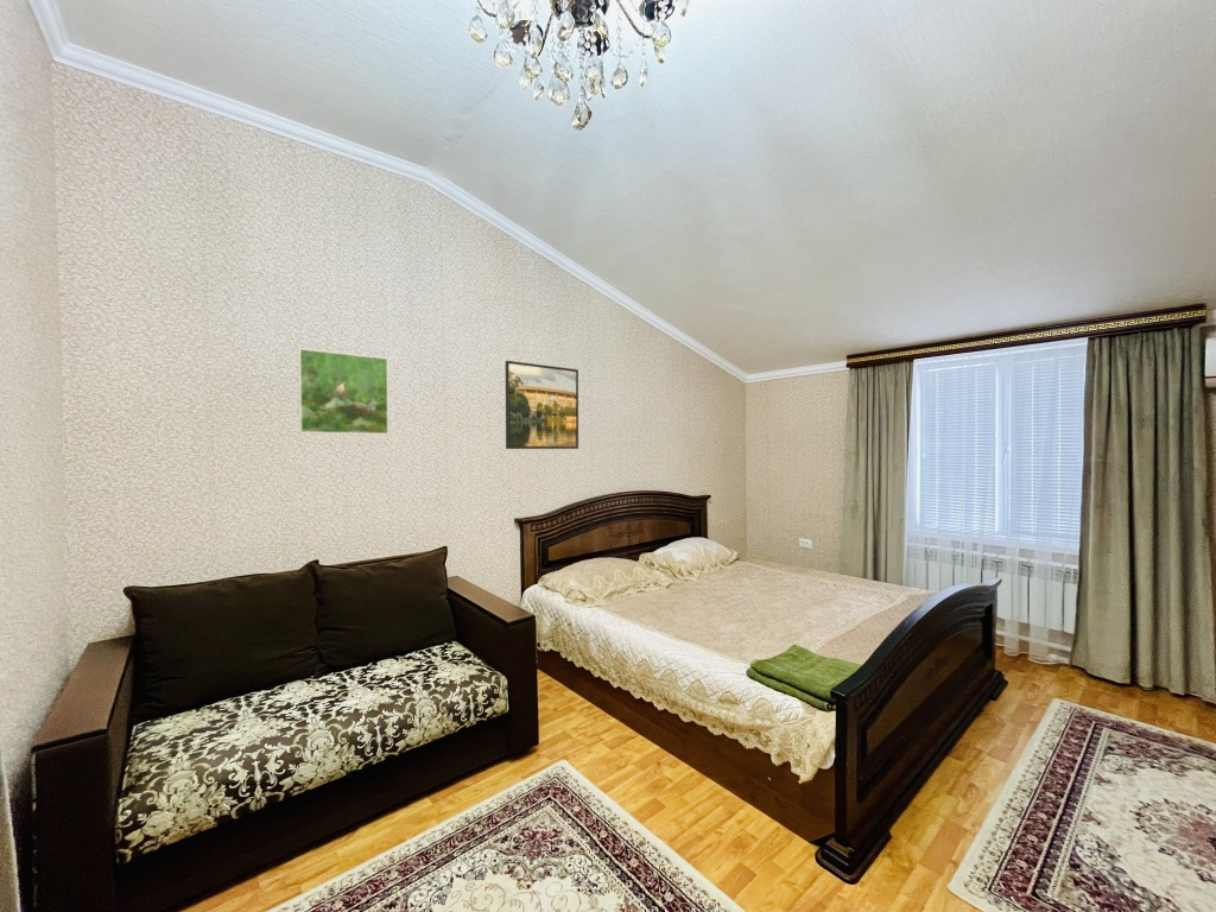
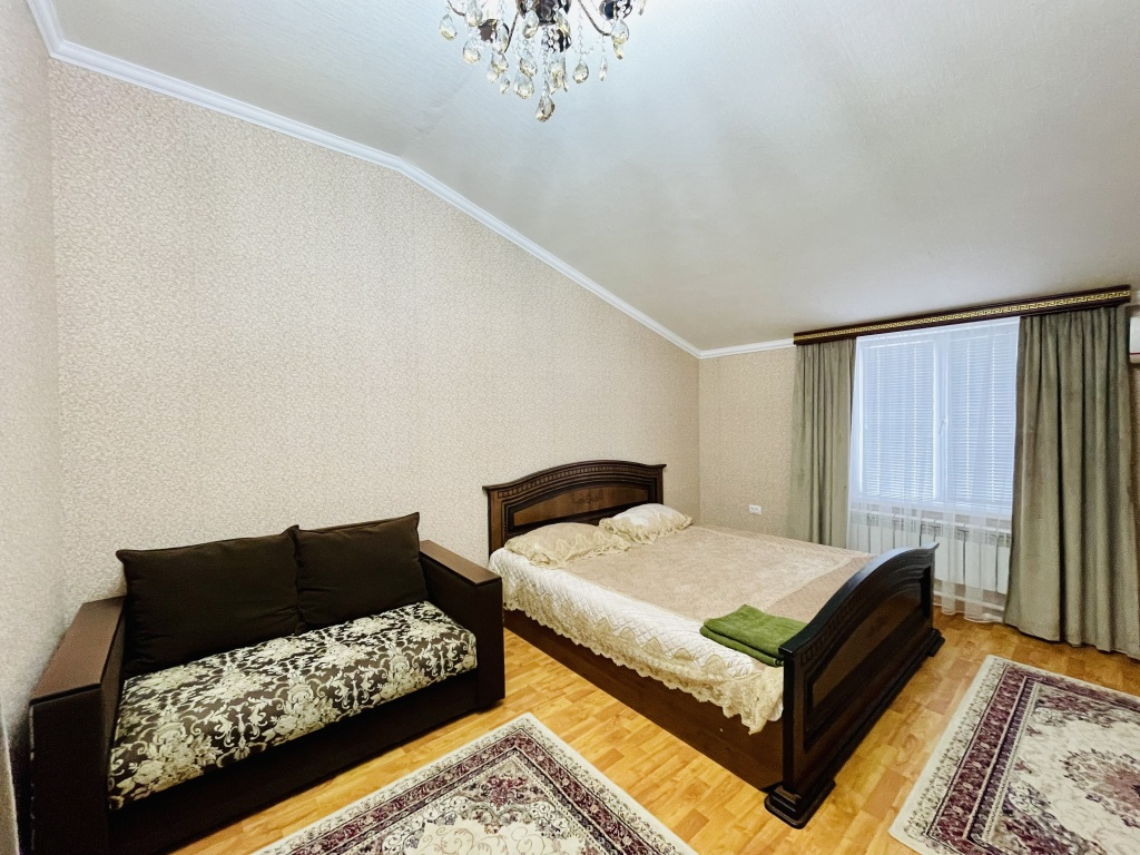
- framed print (543, 406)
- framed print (346, 393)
